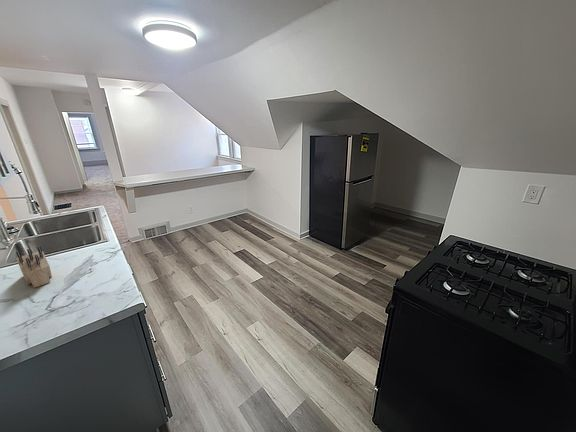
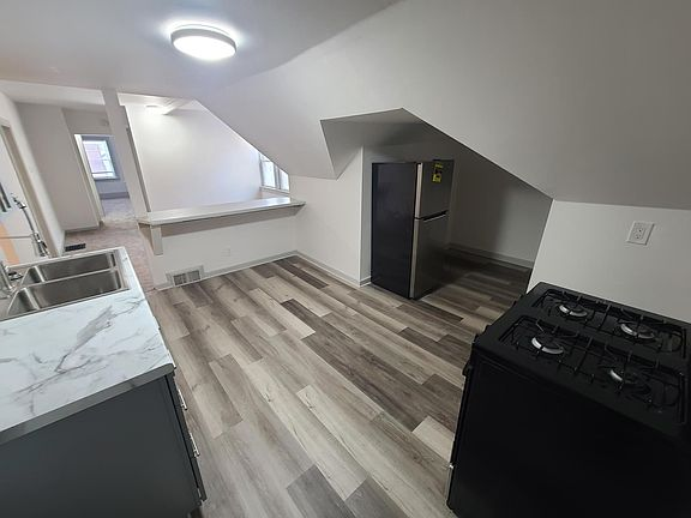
- knife block (32, 262)
